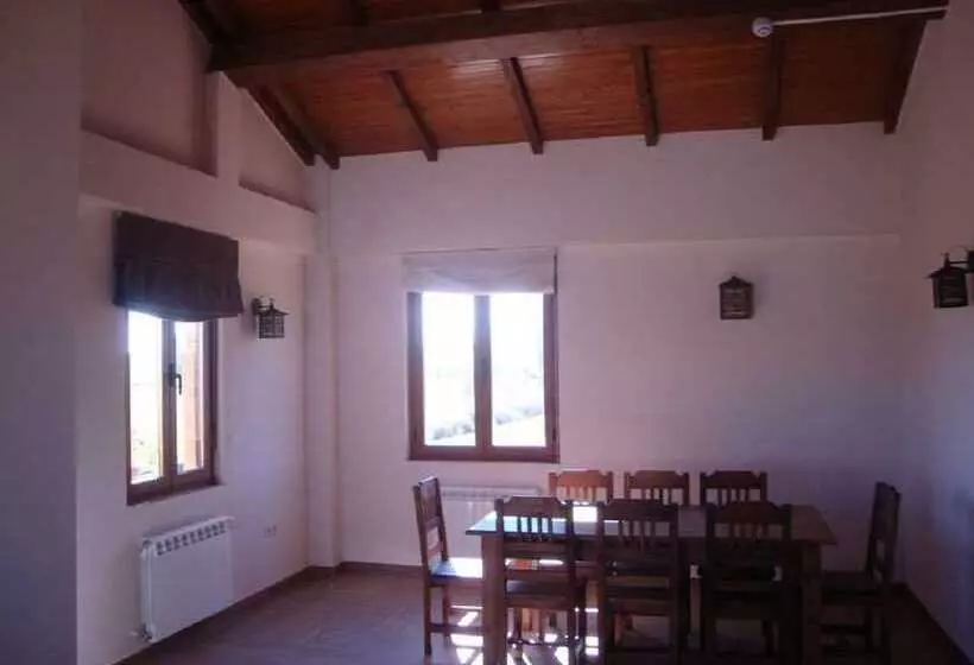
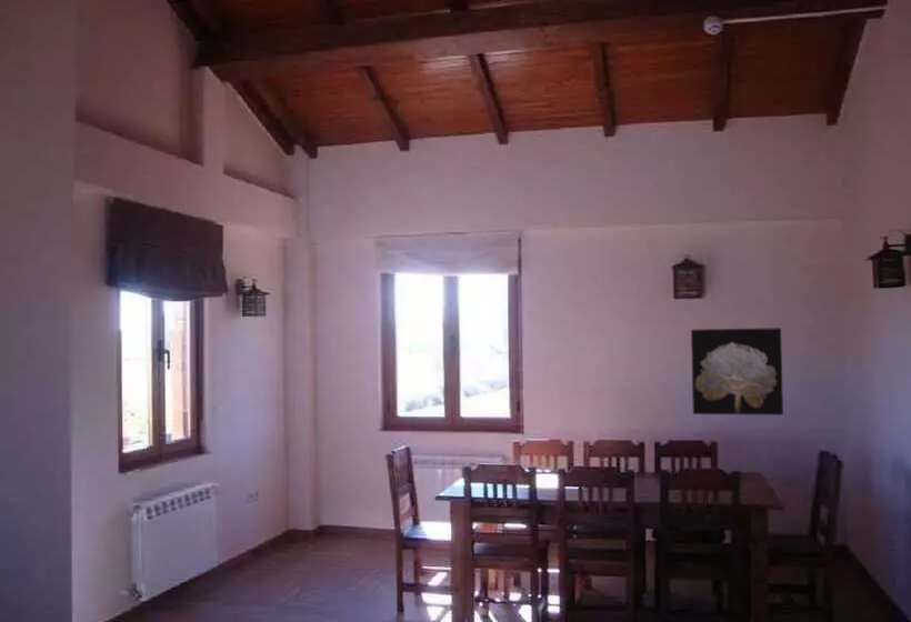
+ wall art (735, 371)
